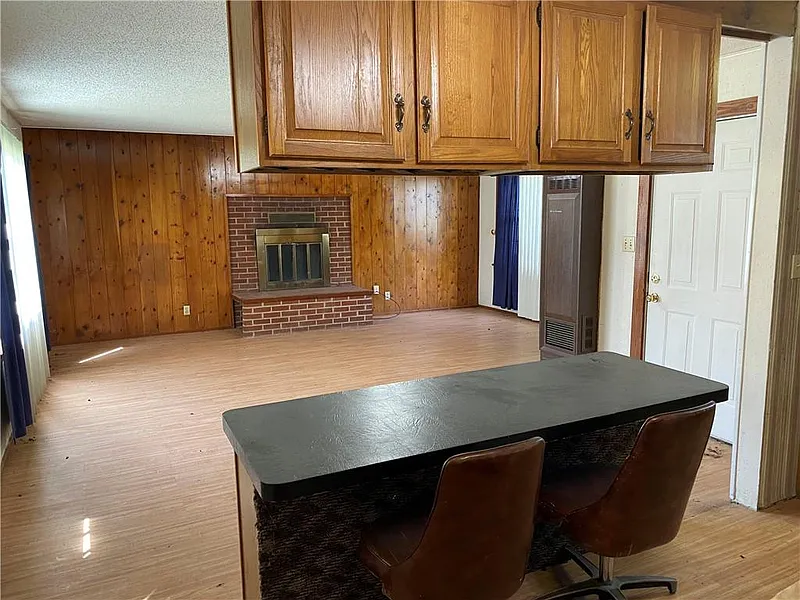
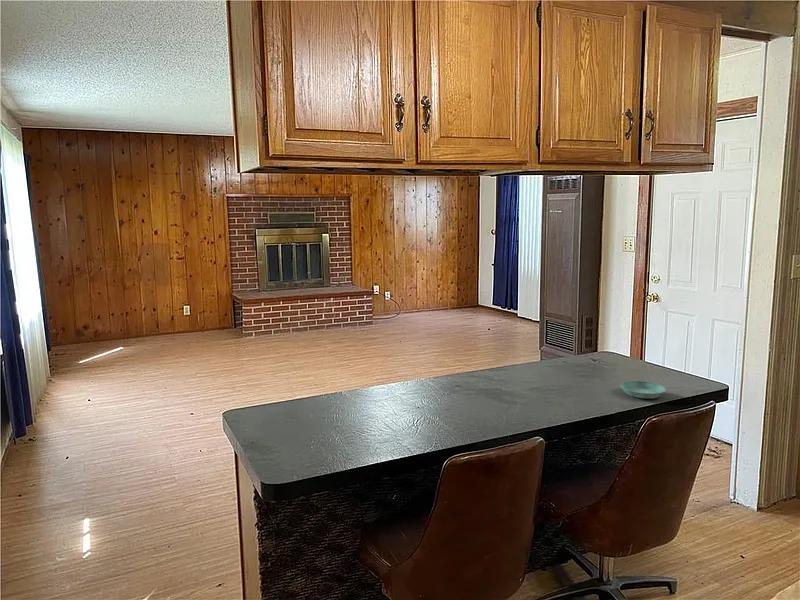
+ saucer (642, 390)
